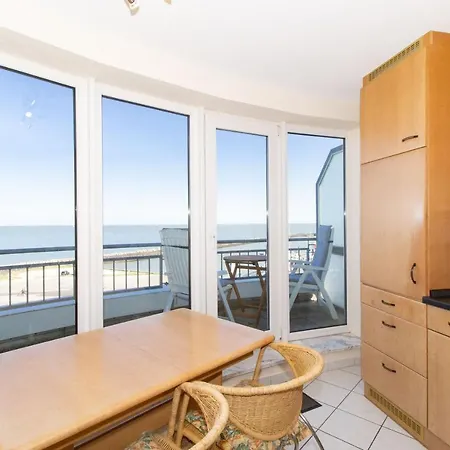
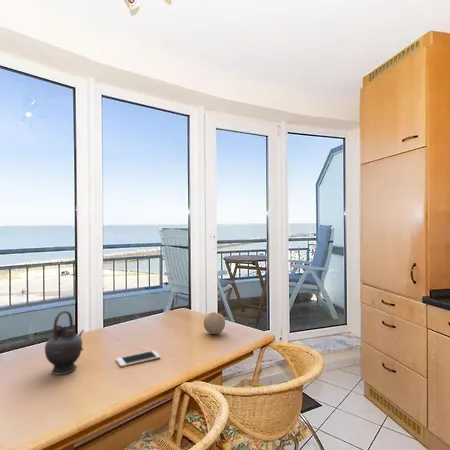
+ fruit (214, 323)
+ cell phone (138, 358)
+ teapot (67, 339)
